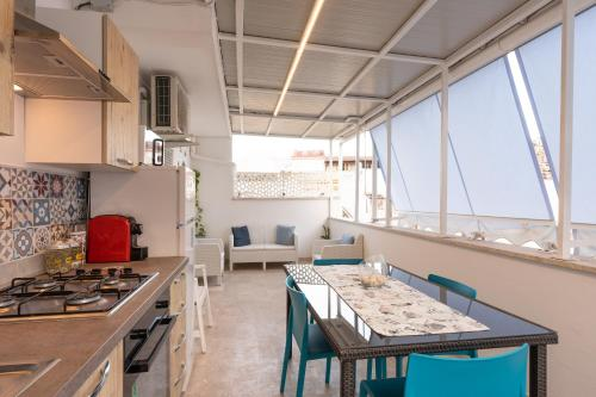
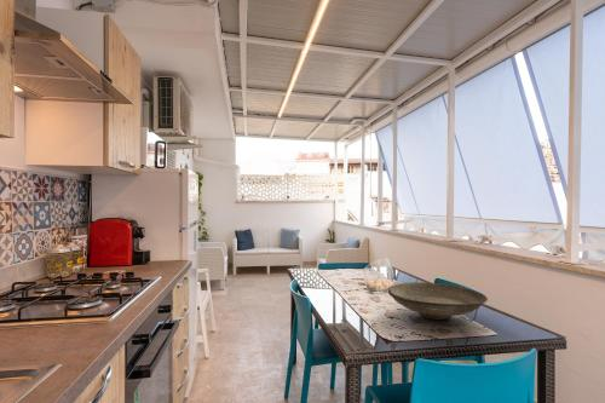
+ decorative bowl (434, 303)
